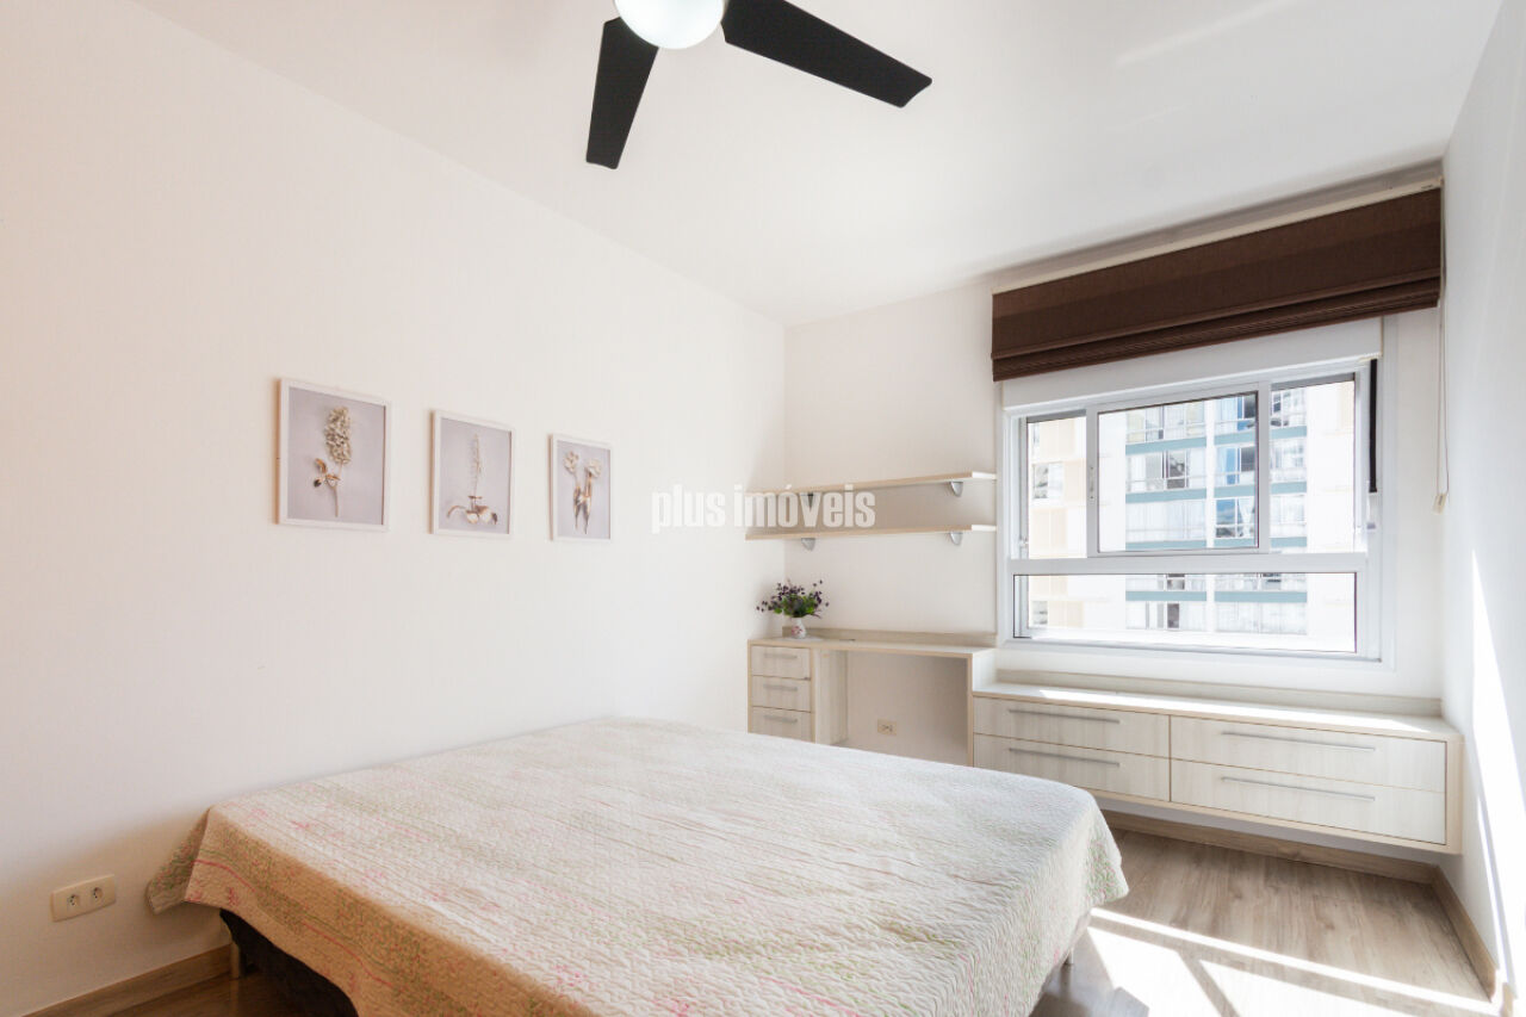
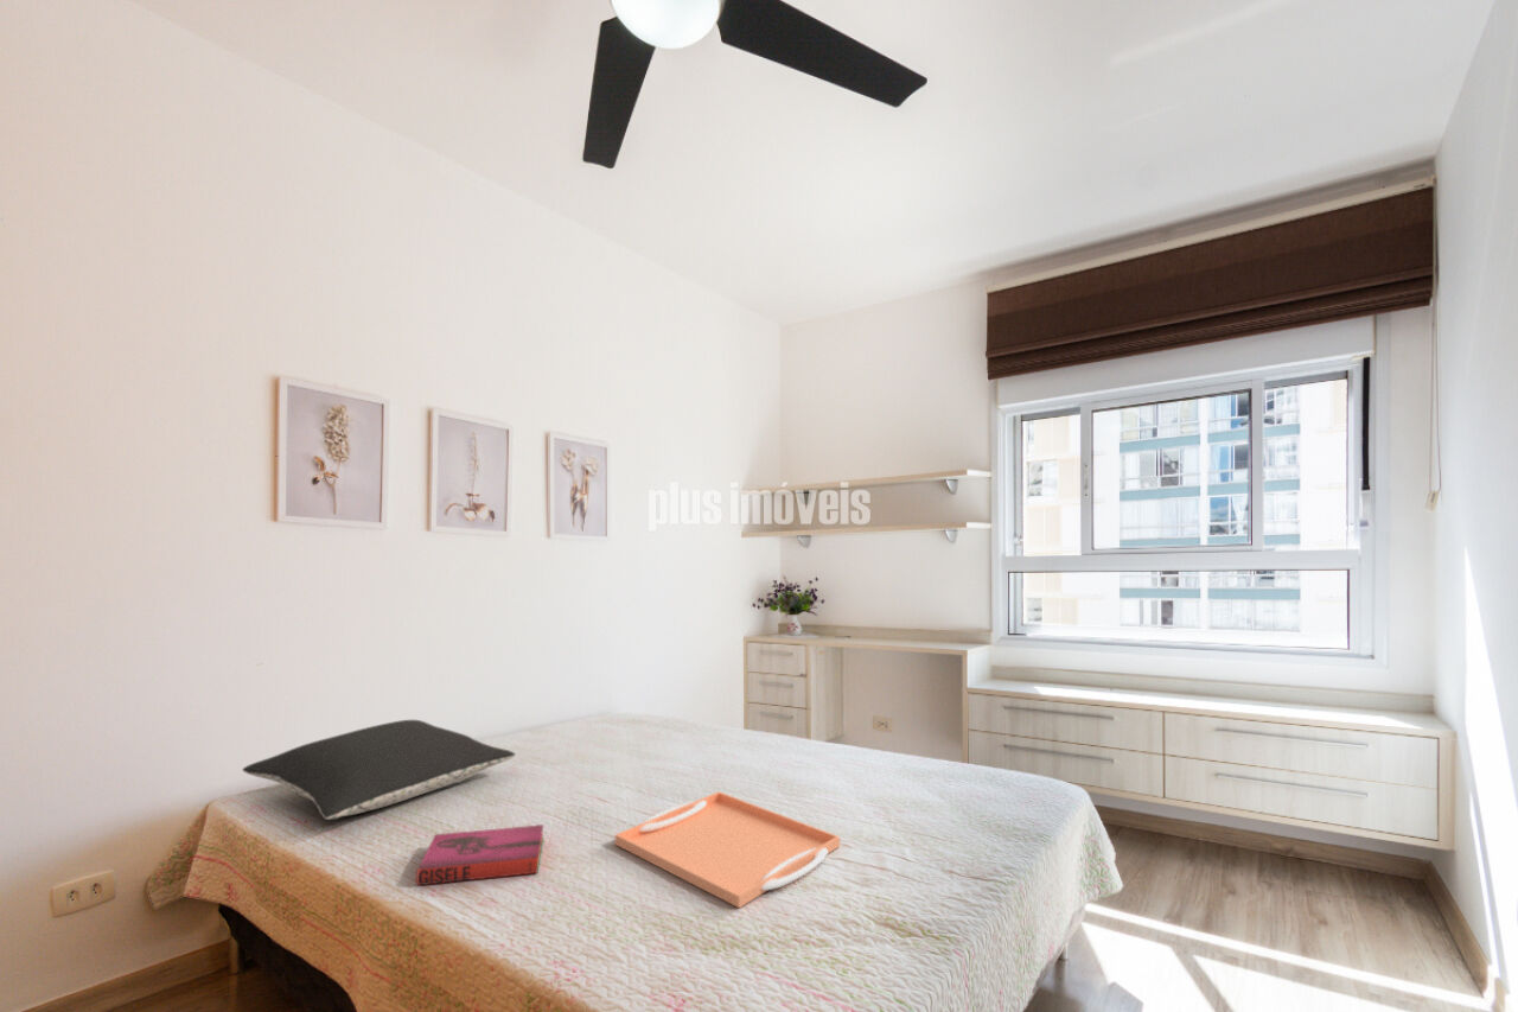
+ serving tray (727, 840)
+ hardback book (484, 853)
+ pillow (383, 762)
